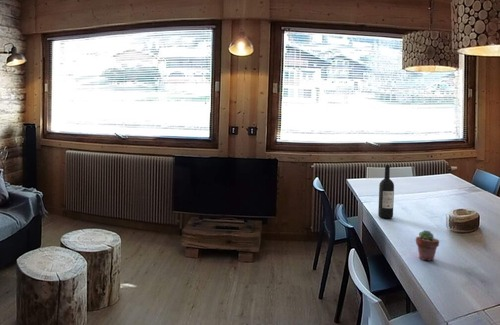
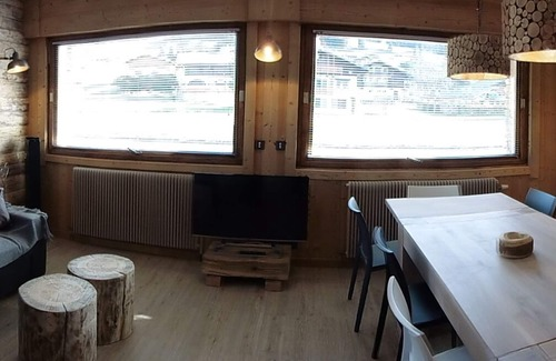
- wine bottle (386, 191)
- potted succulent (427, 244)
